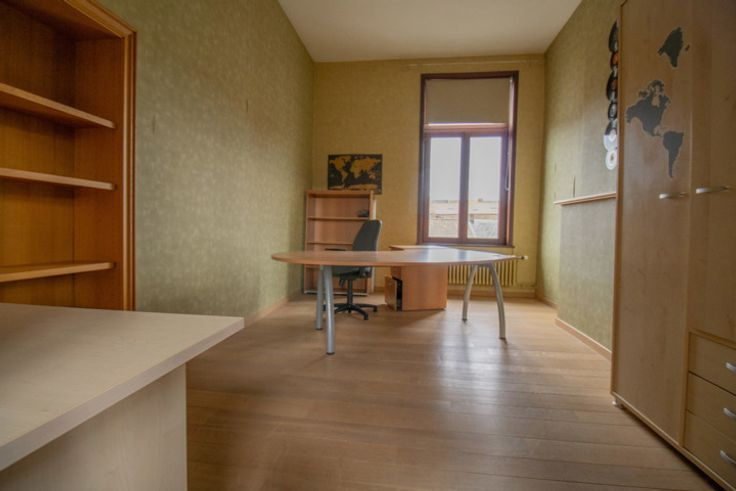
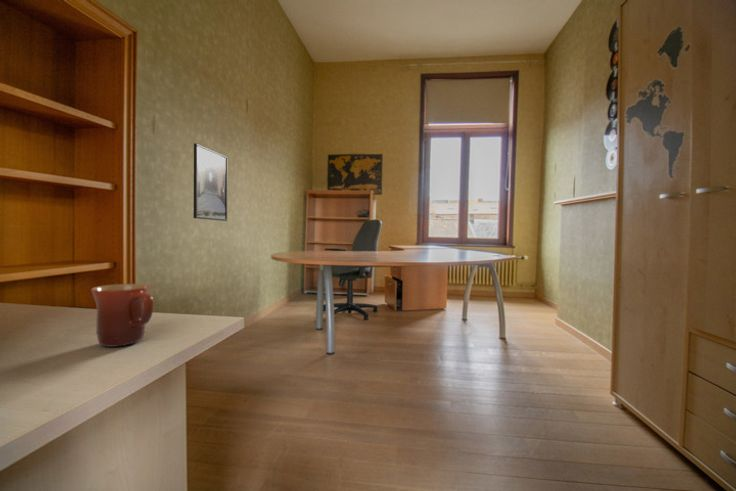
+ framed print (211, 185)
+ mug (127, 315)
